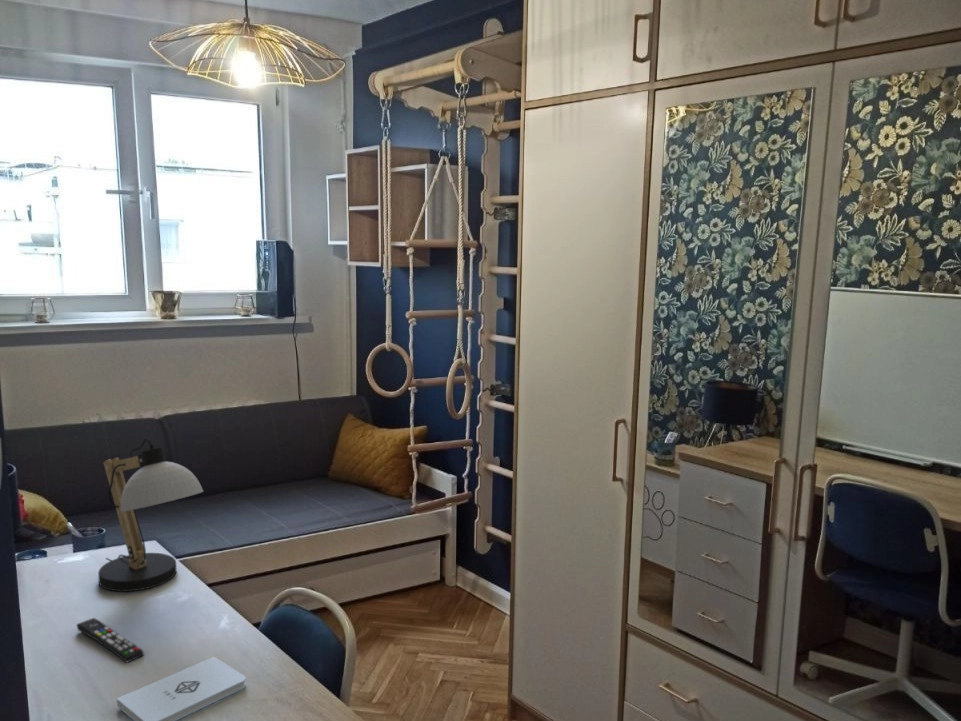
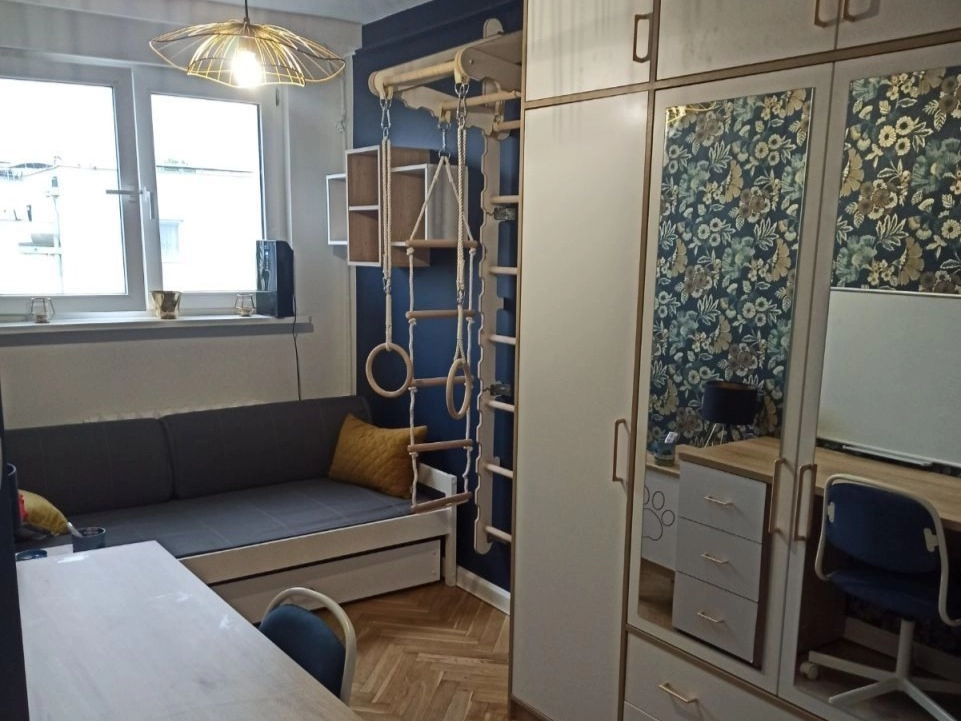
- notepad (184, 692)
- remote control (109, 638)
- desk lamp (141, 507)
